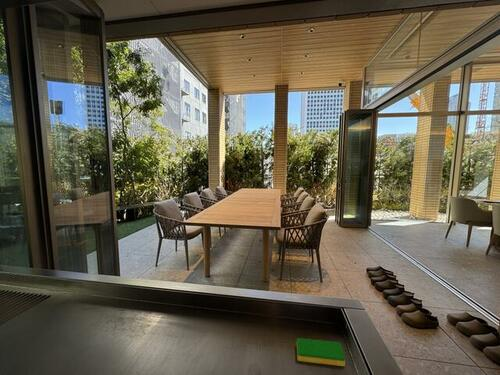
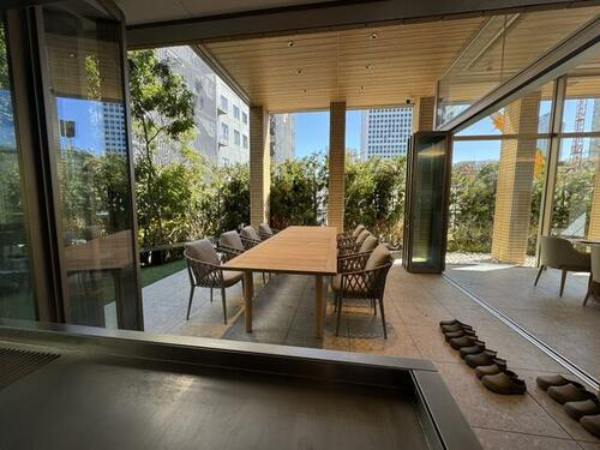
- dish sponge (319, 351)
